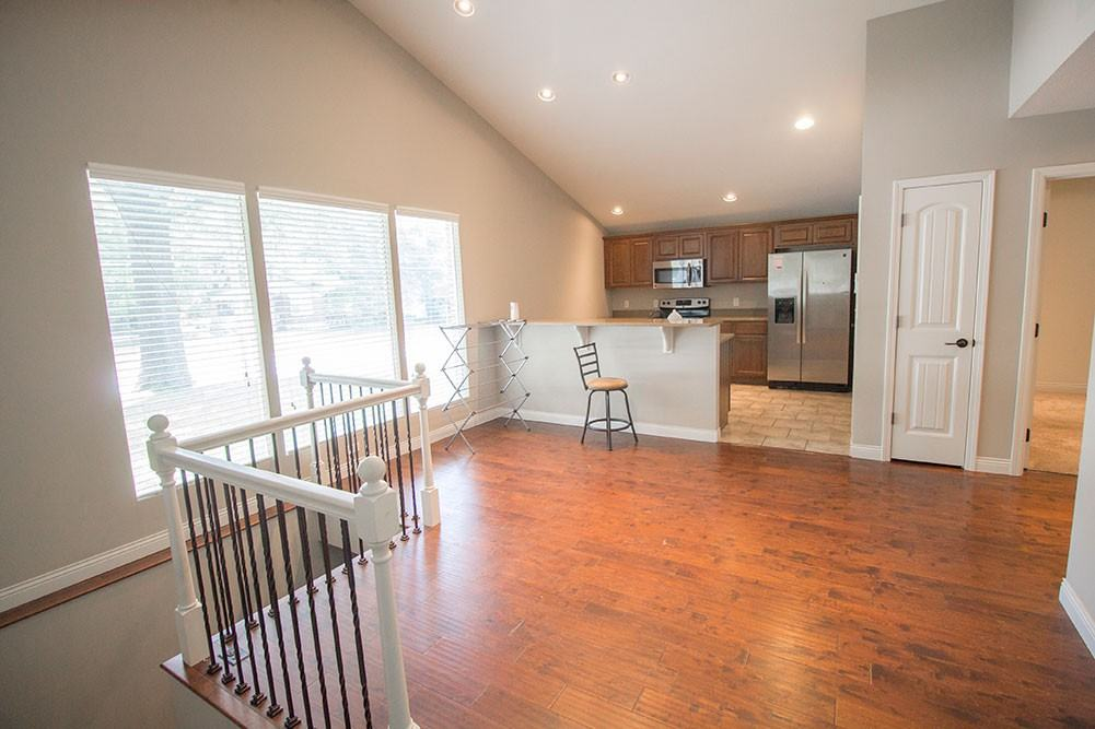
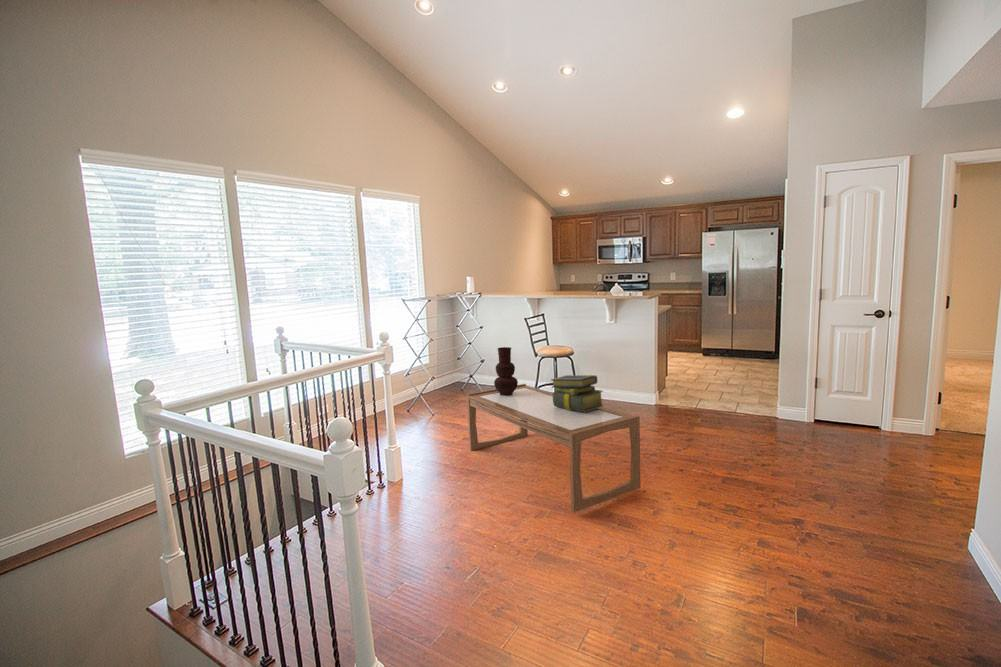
+ stack of books (575, 389)
+ coffee table (544, 435)
+ vase (505, 369)
